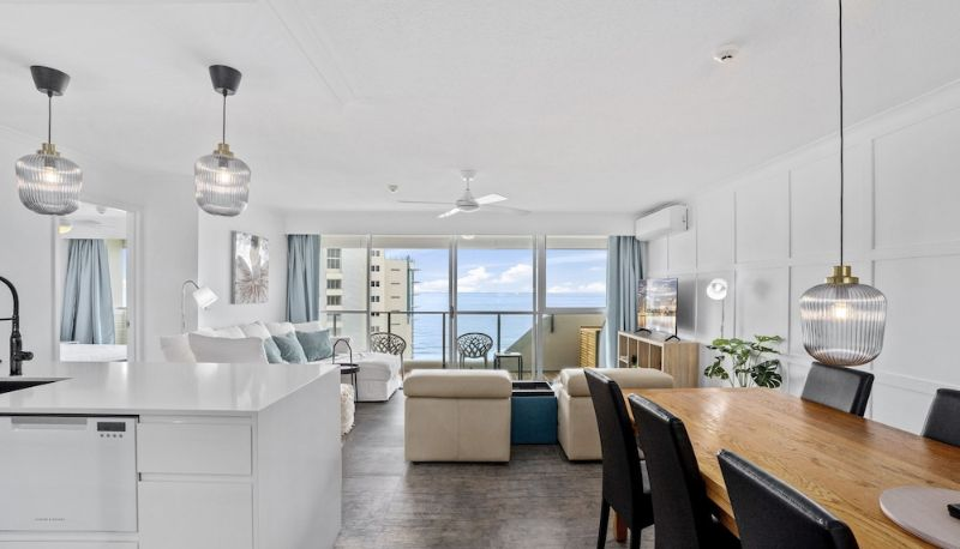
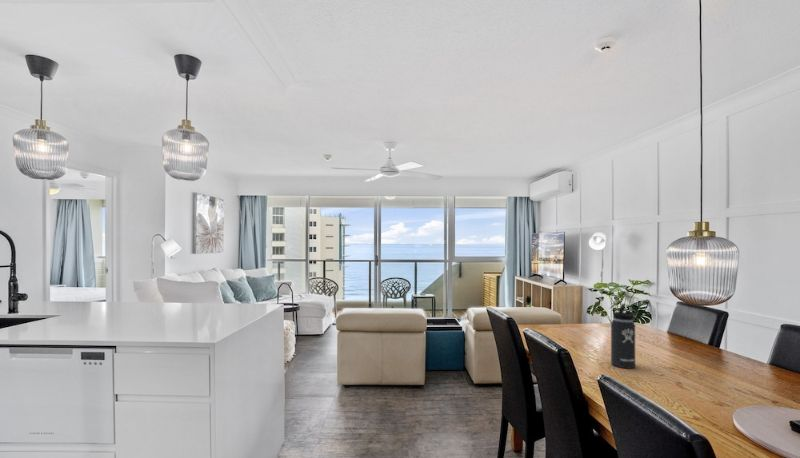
+ thermos bottle (625, 334)
